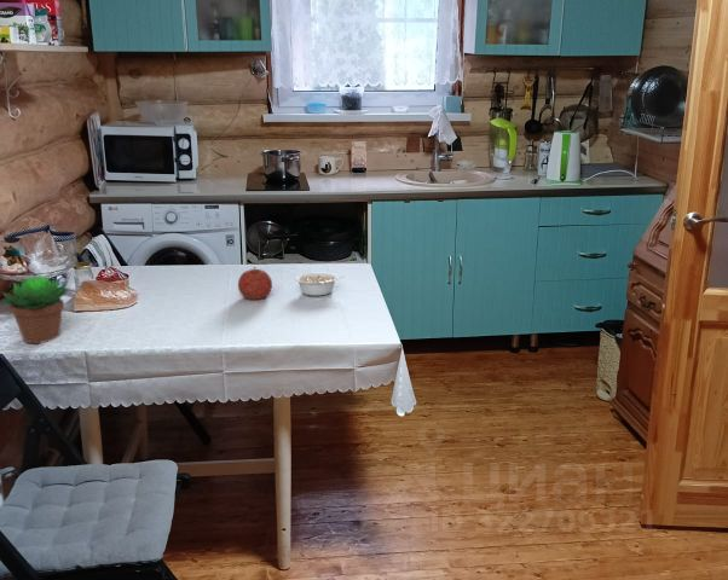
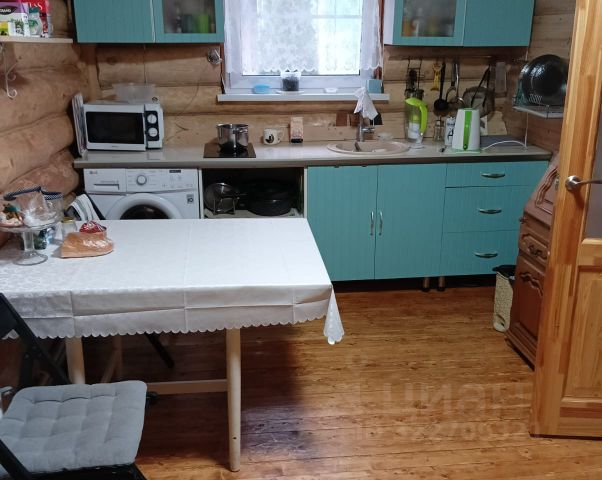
- succulent plant (37, 308)
- legume (318, 283)
- fruit (255, 282)
